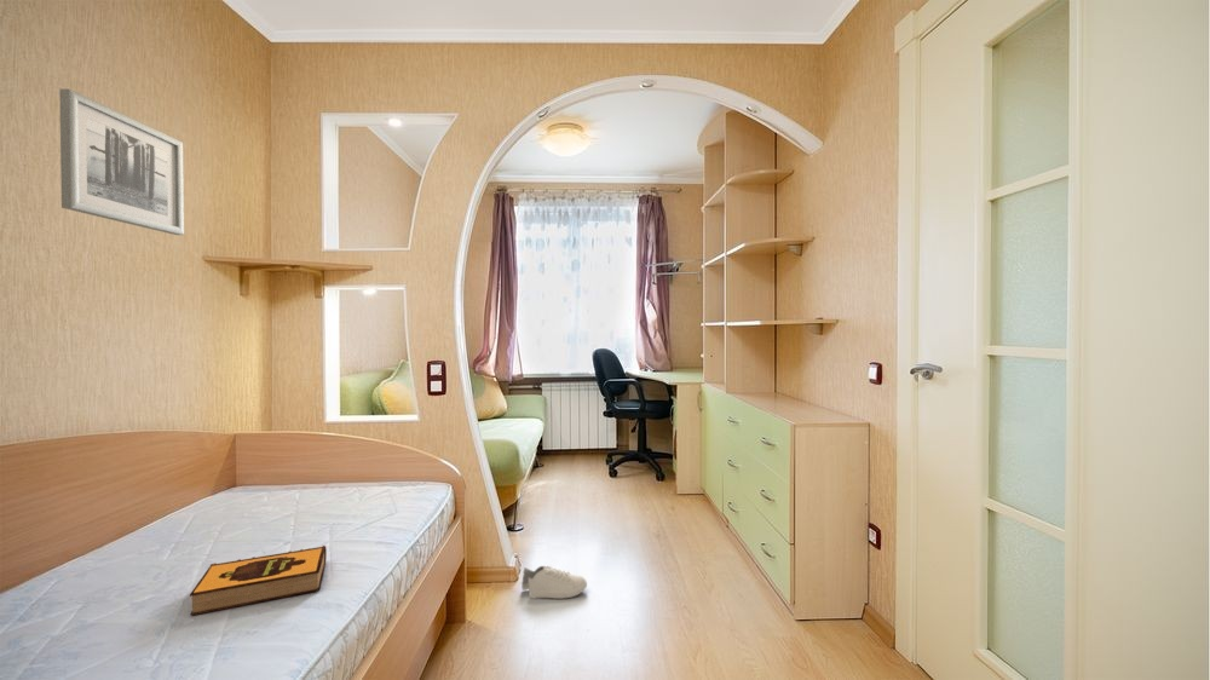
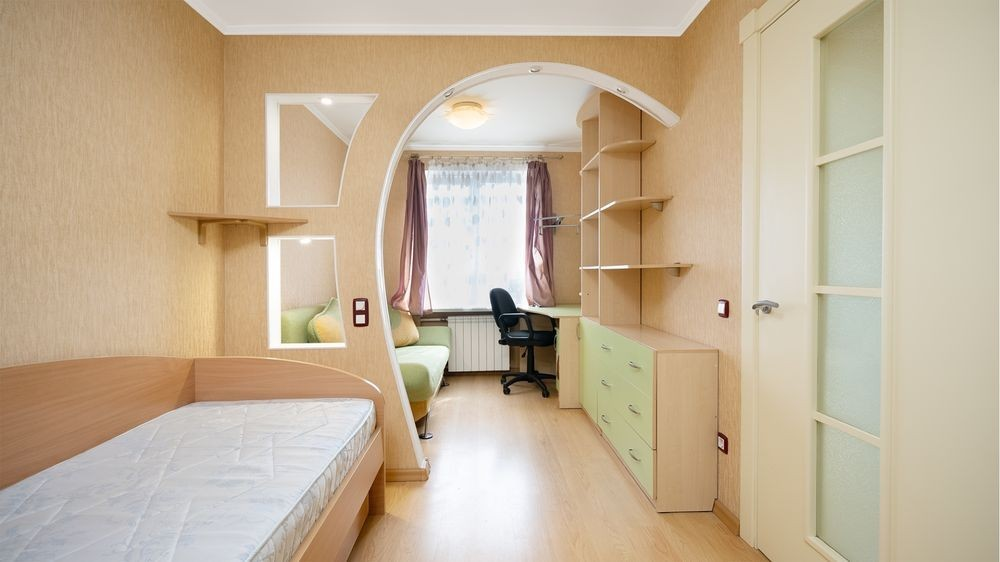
- wall art (129, 171)
- shoe (553, 580)
- hardback book (265, 575)
